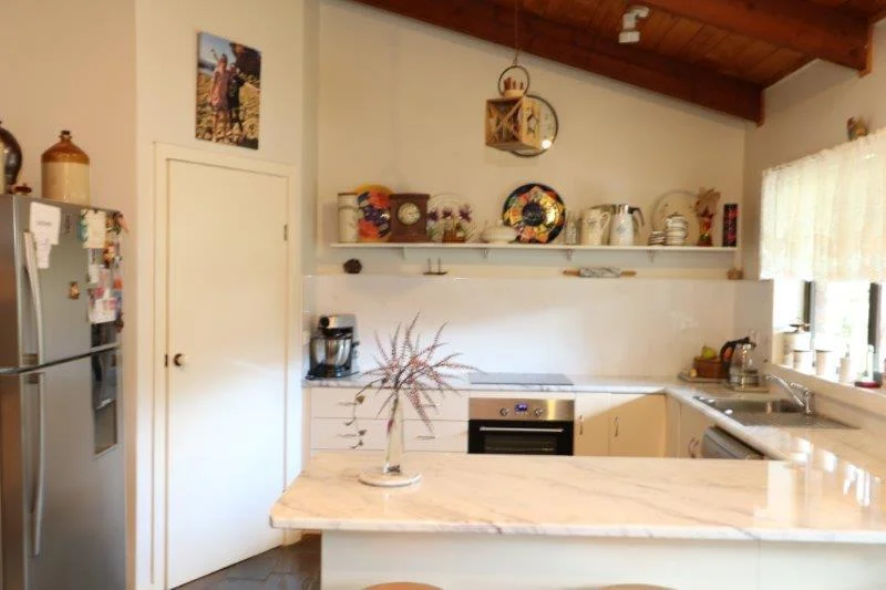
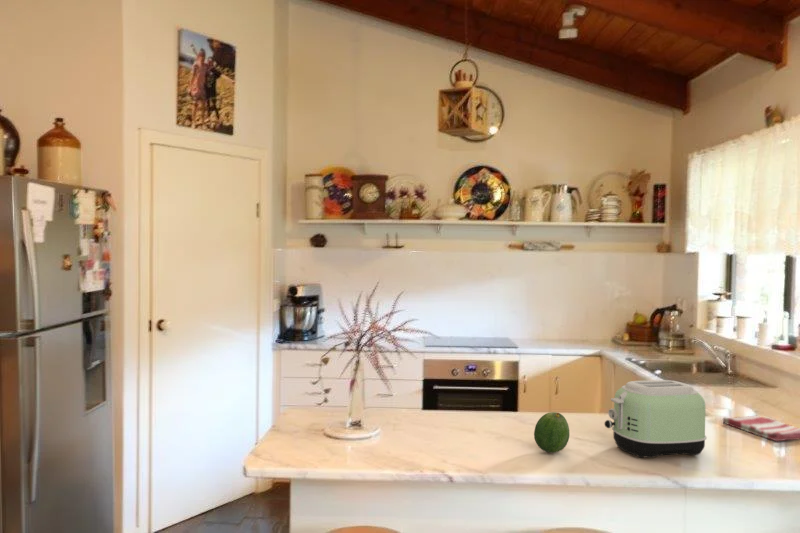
+ fruit (551, 431)
+ dish towel (767, 426)
+ toaster (655, 417)
